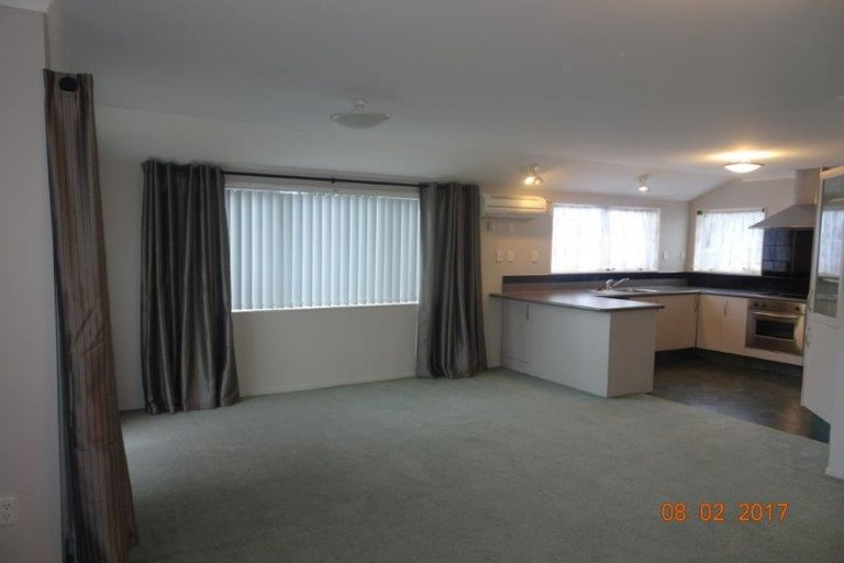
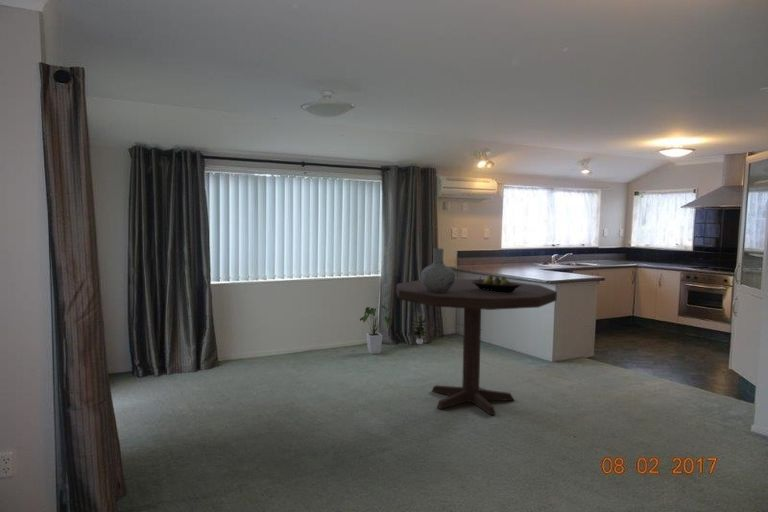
+ fruit bowl (495, 282)
+ dining table (471, 343)
+ potted plant (421, 329)
+ vase (438, 269)
+ house plant (377, 328)
